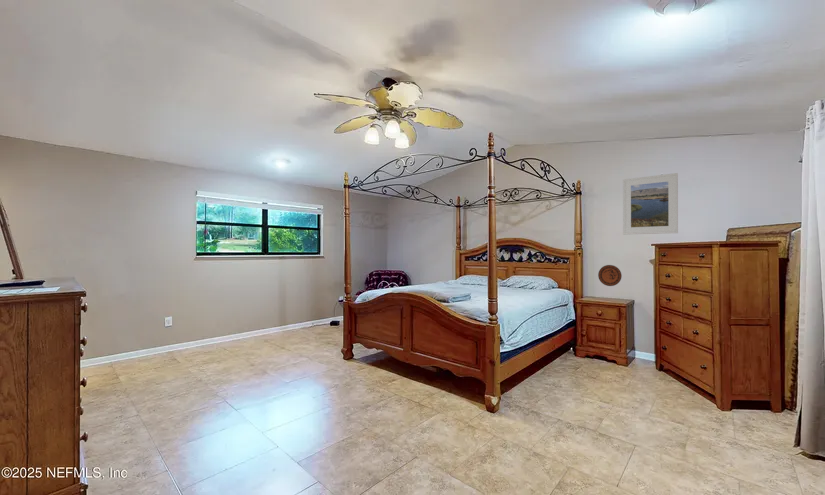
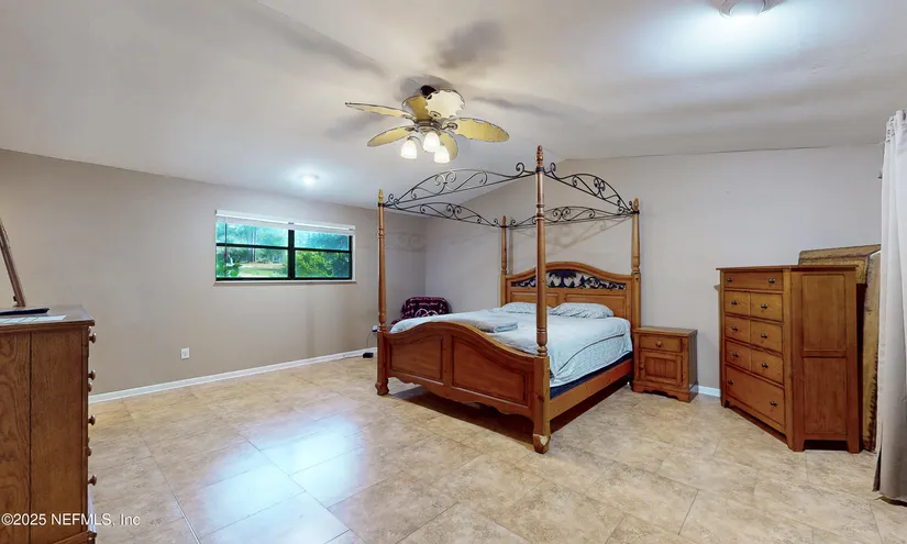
- decorative plate (609, 275)
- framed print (649, 205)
